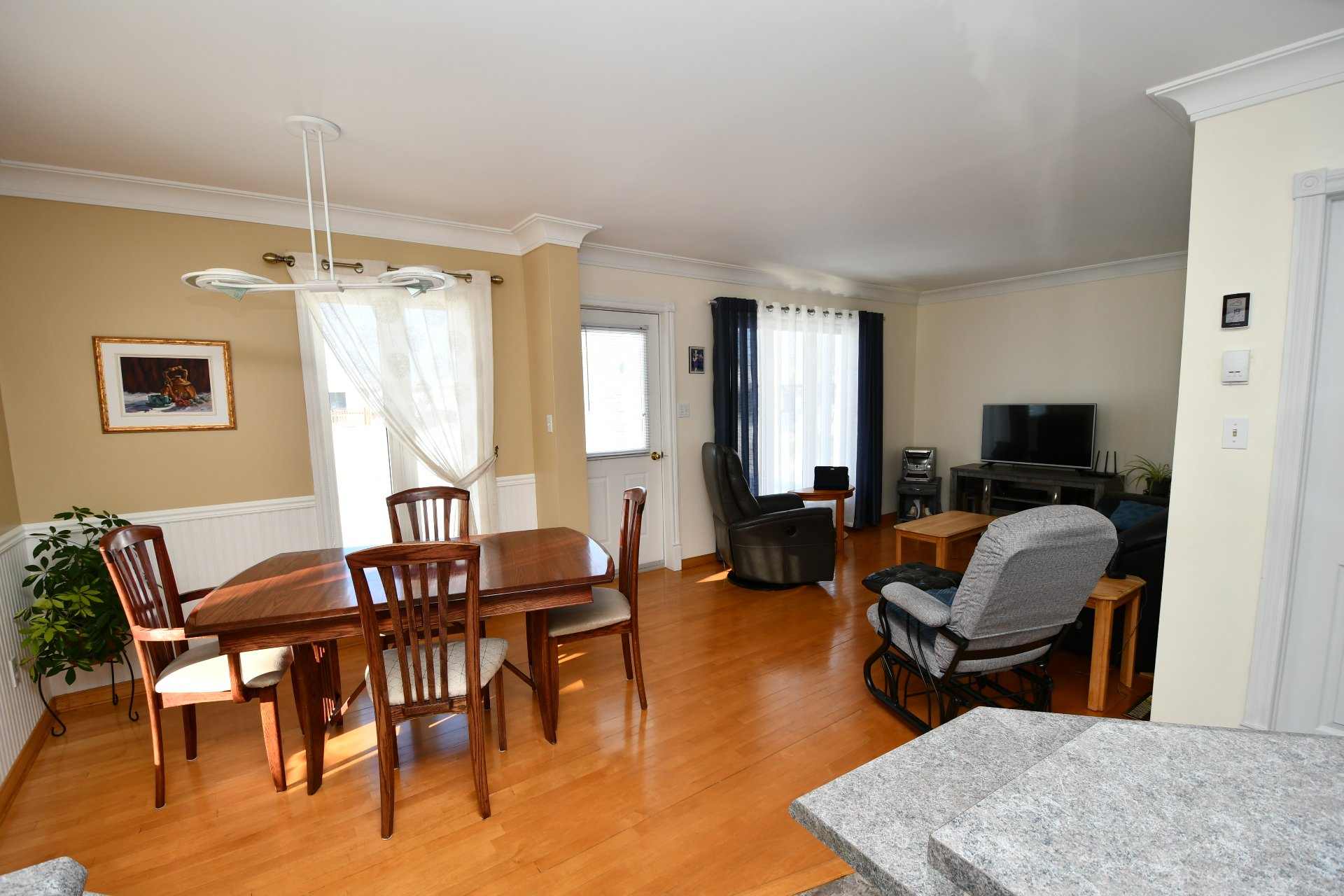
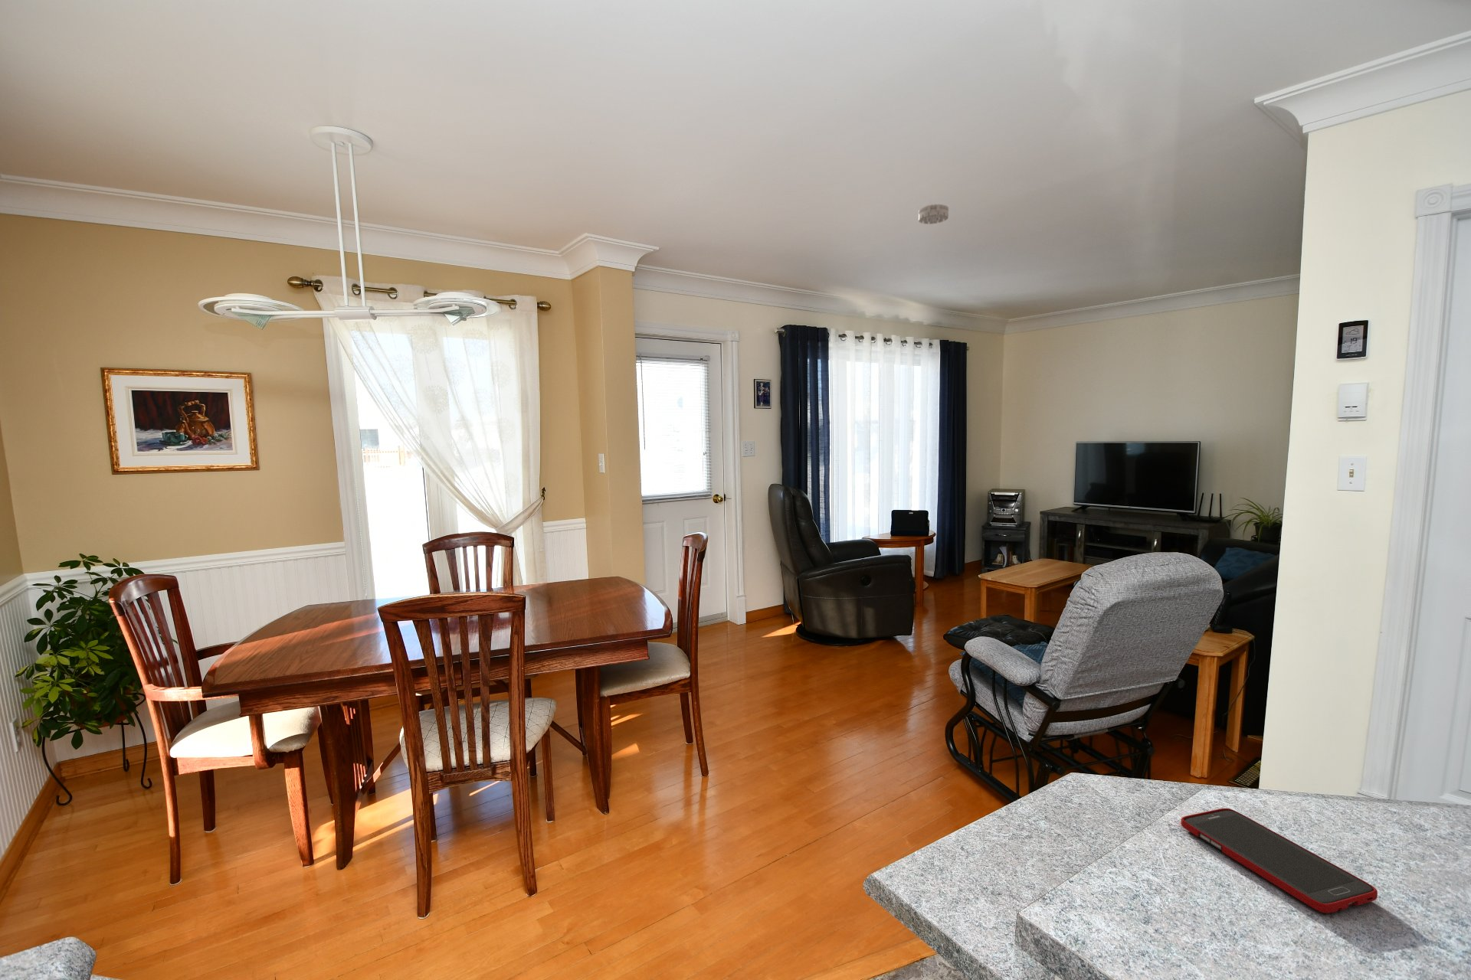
+ smoke detector (934, 213)
+ cell phone (1270, 854)
